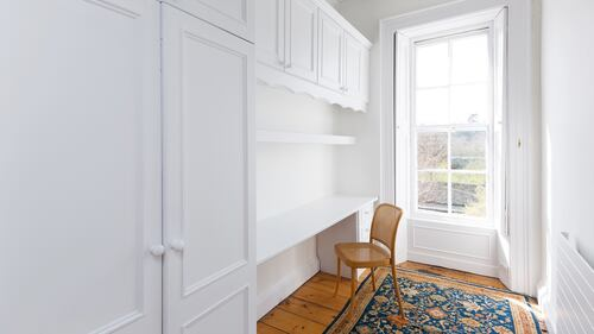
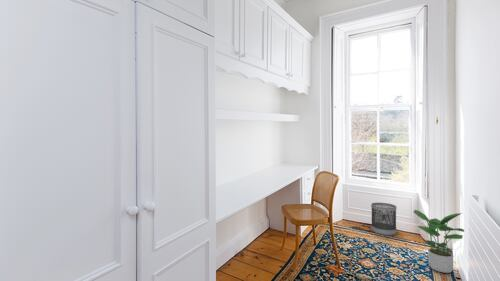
+ wastebasket (383, 218)
+ potted plant (437, 237)
